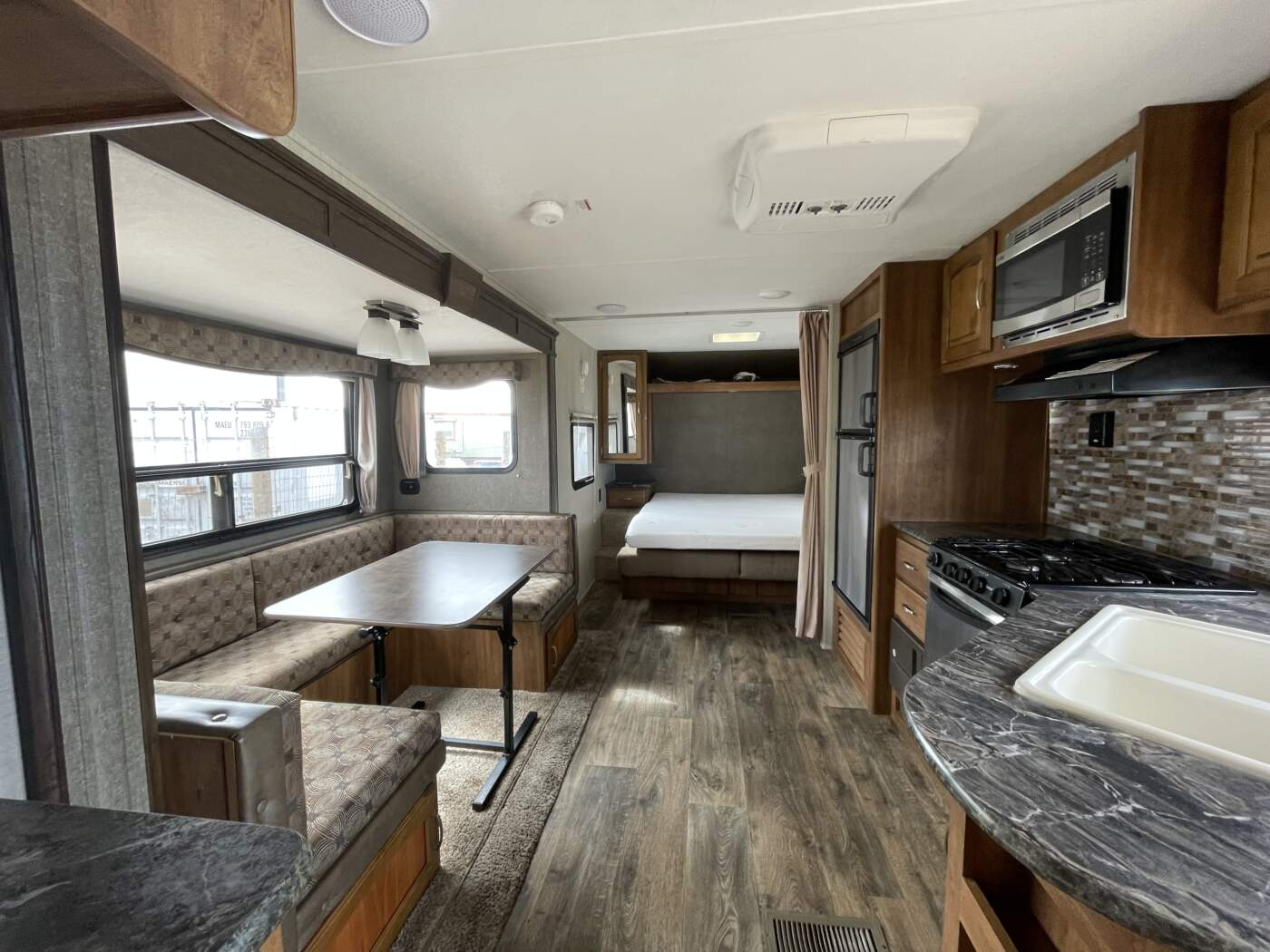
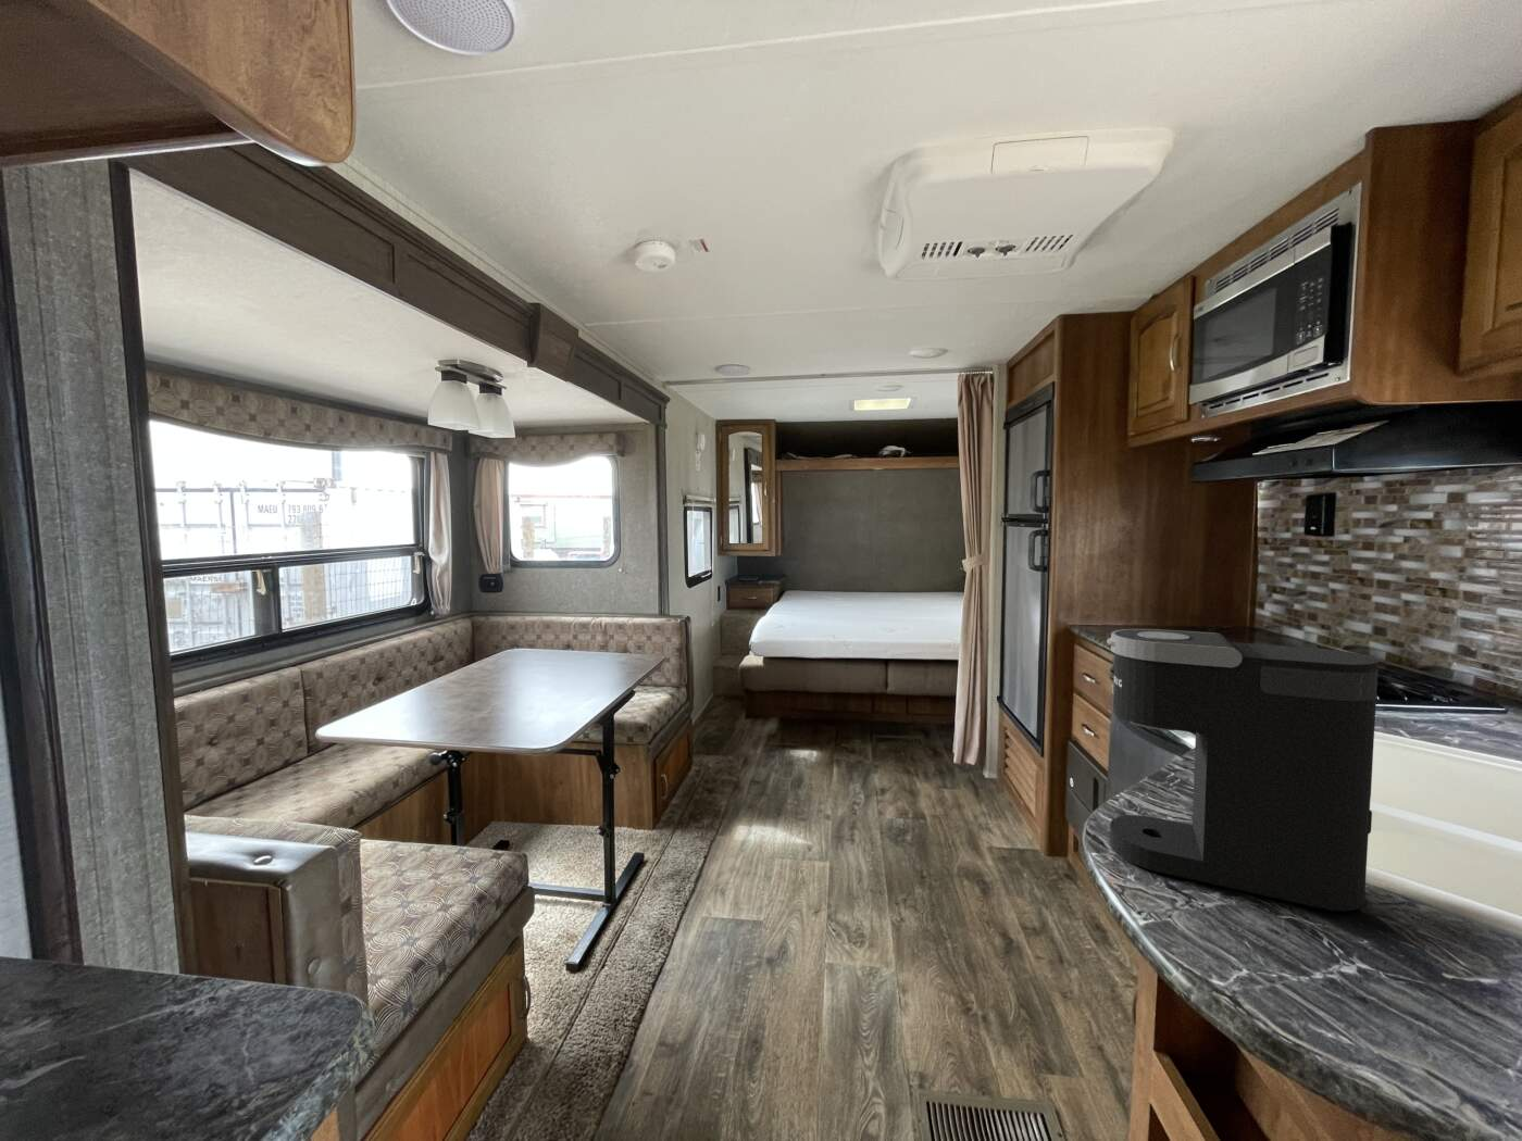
+ coffee maker (1226, 755)
